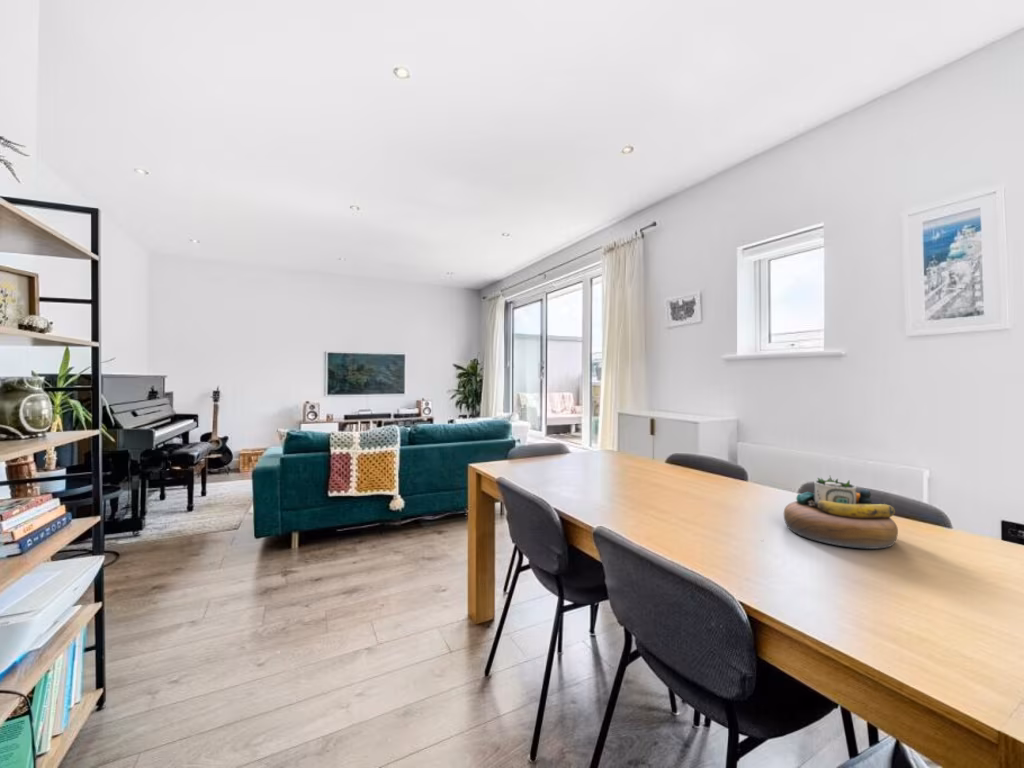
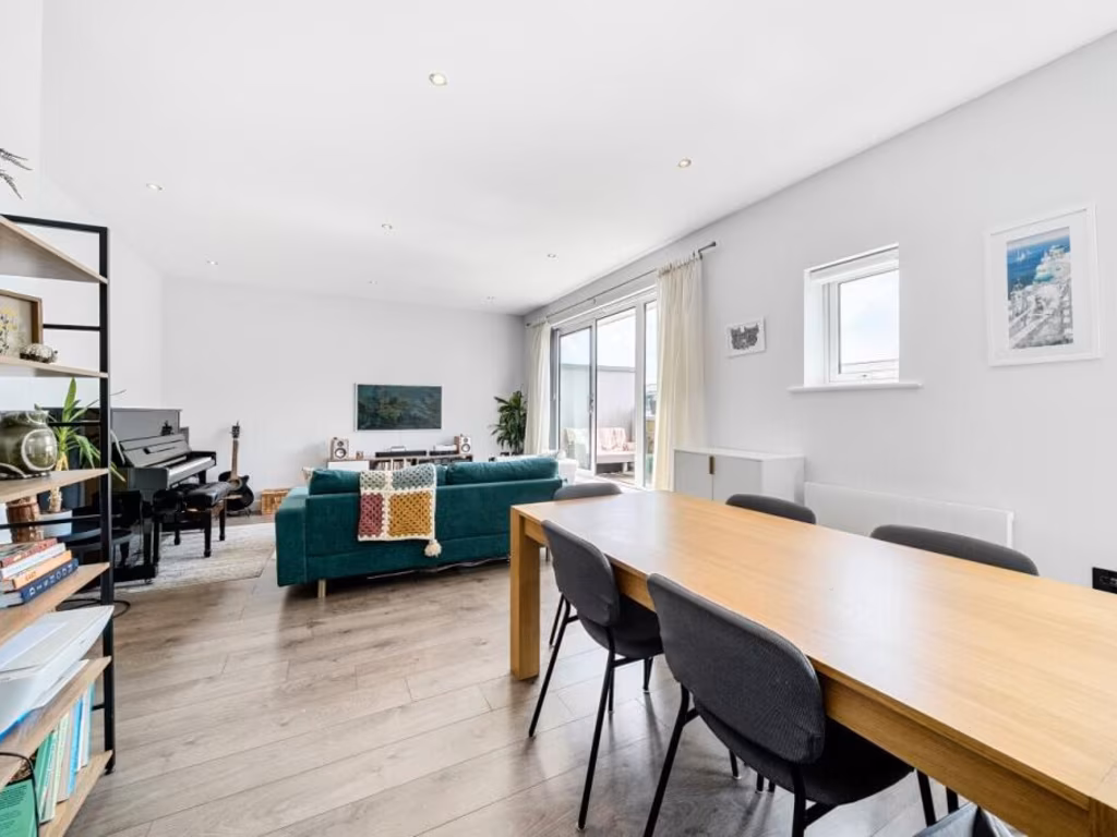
- decorative bowl (837, 505)
